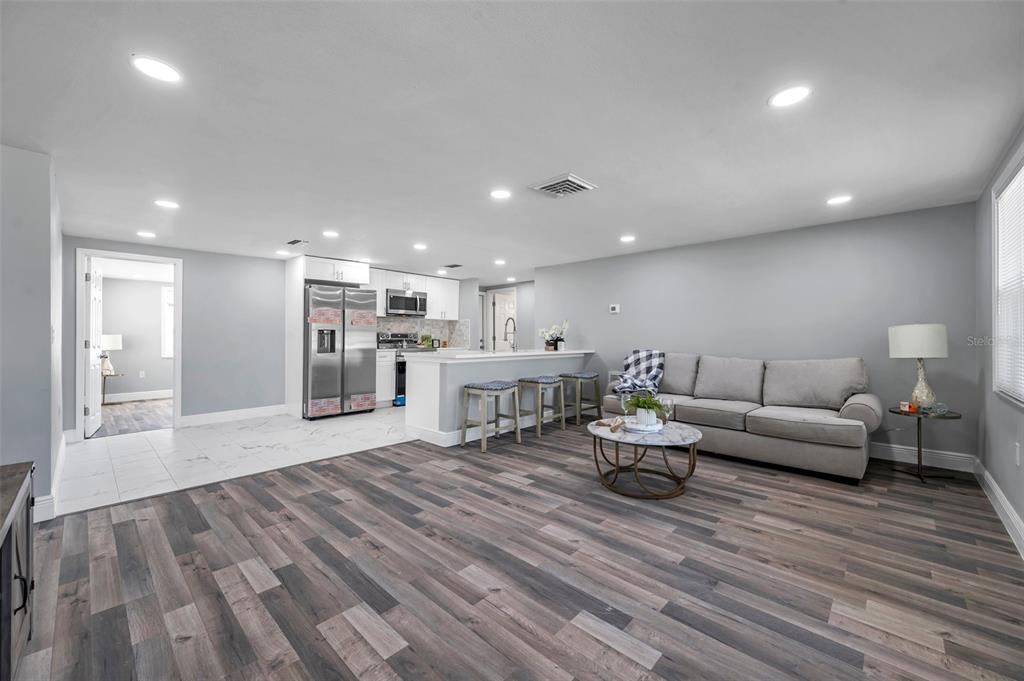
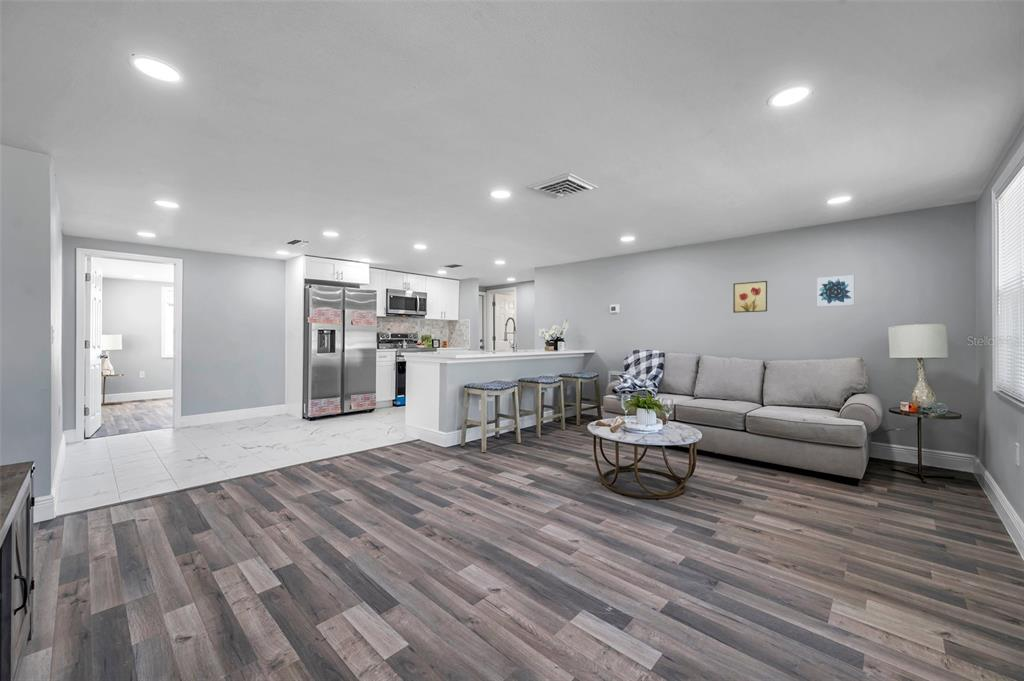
+ wall art (750, 297)
+ wall art (835, 291)
